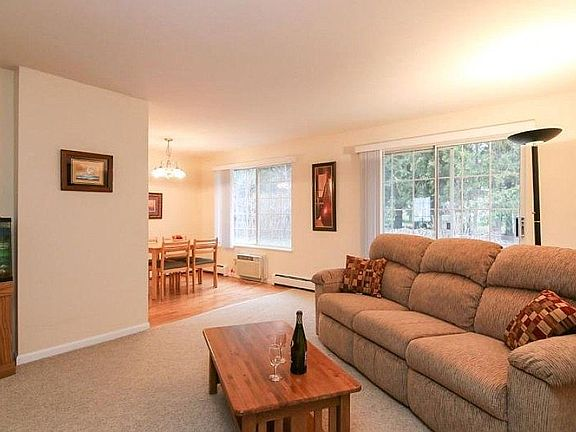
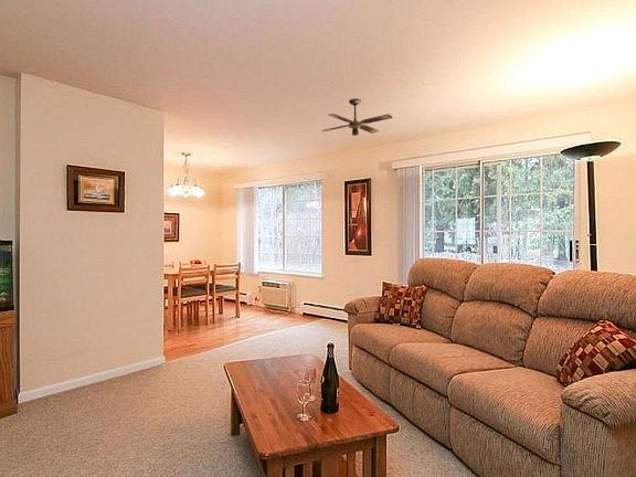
+ ceiling fan (354, 118)
